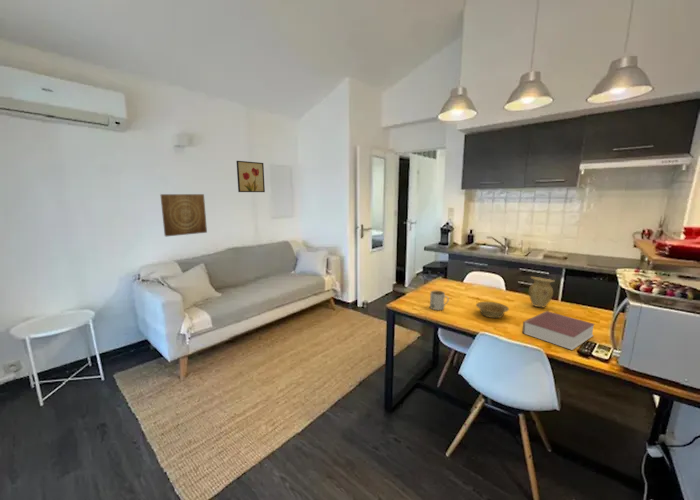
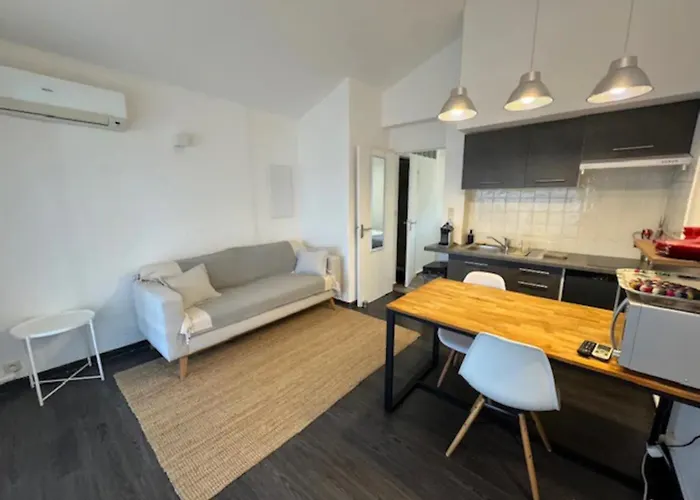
- mug (439, 300)
- wall art (250, 177)
- book (558, 328)
- wall art (185, 214)
- bowl (491, 310)
- vase (541, 291)
